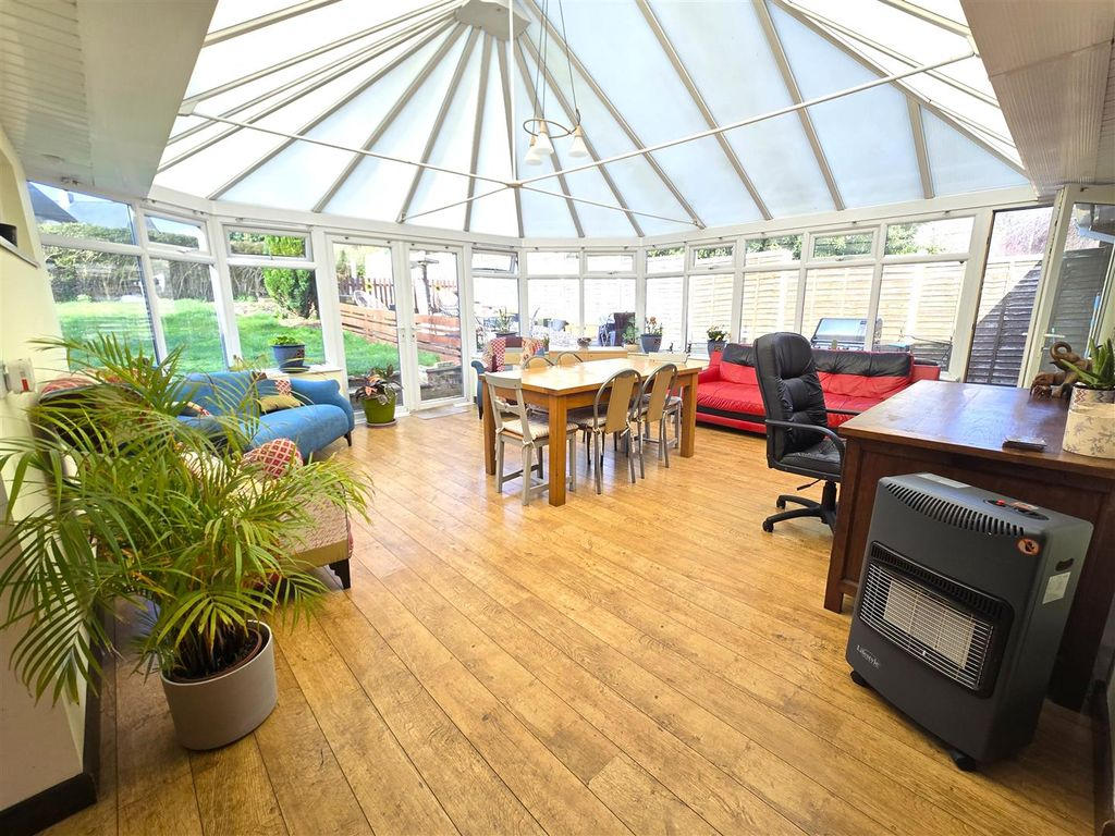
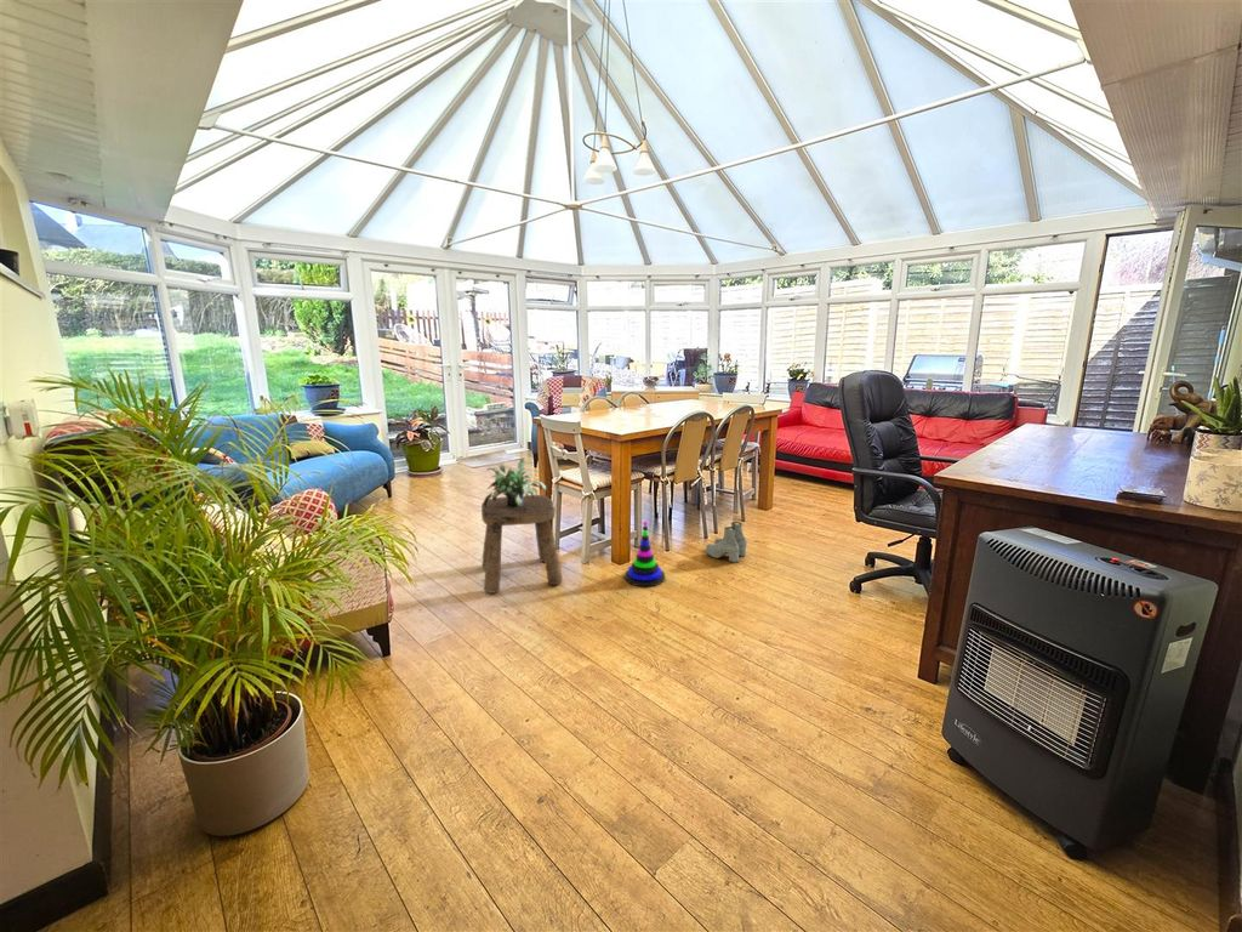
+ stacking toy (644, 550)
+ potted plant (515, 483)
+ boots (727, 539)
+ stool (515, 524)
